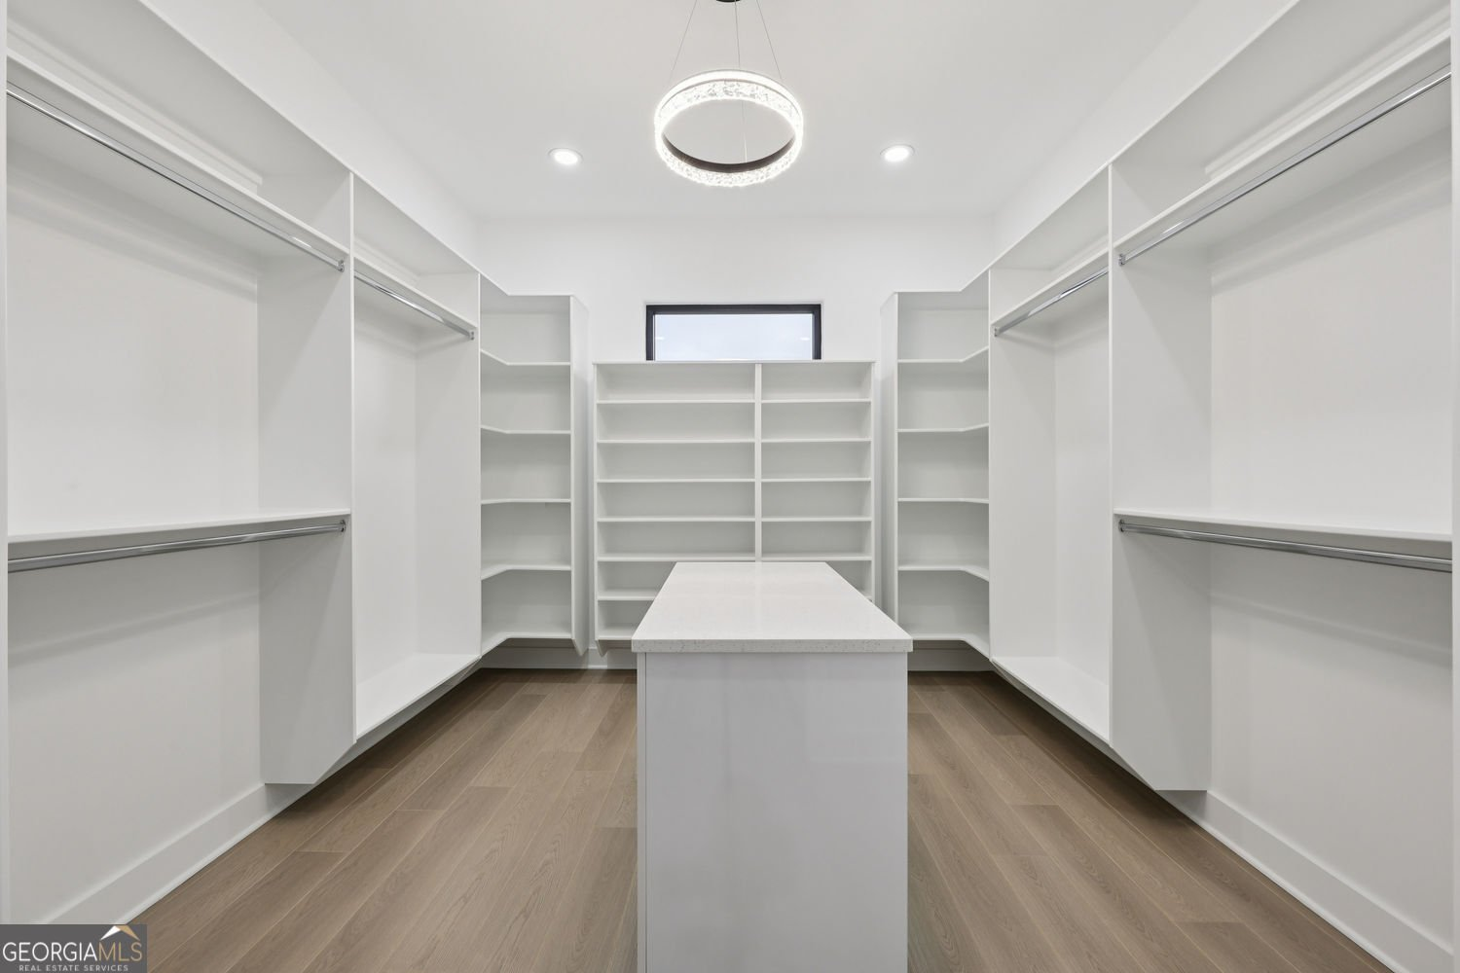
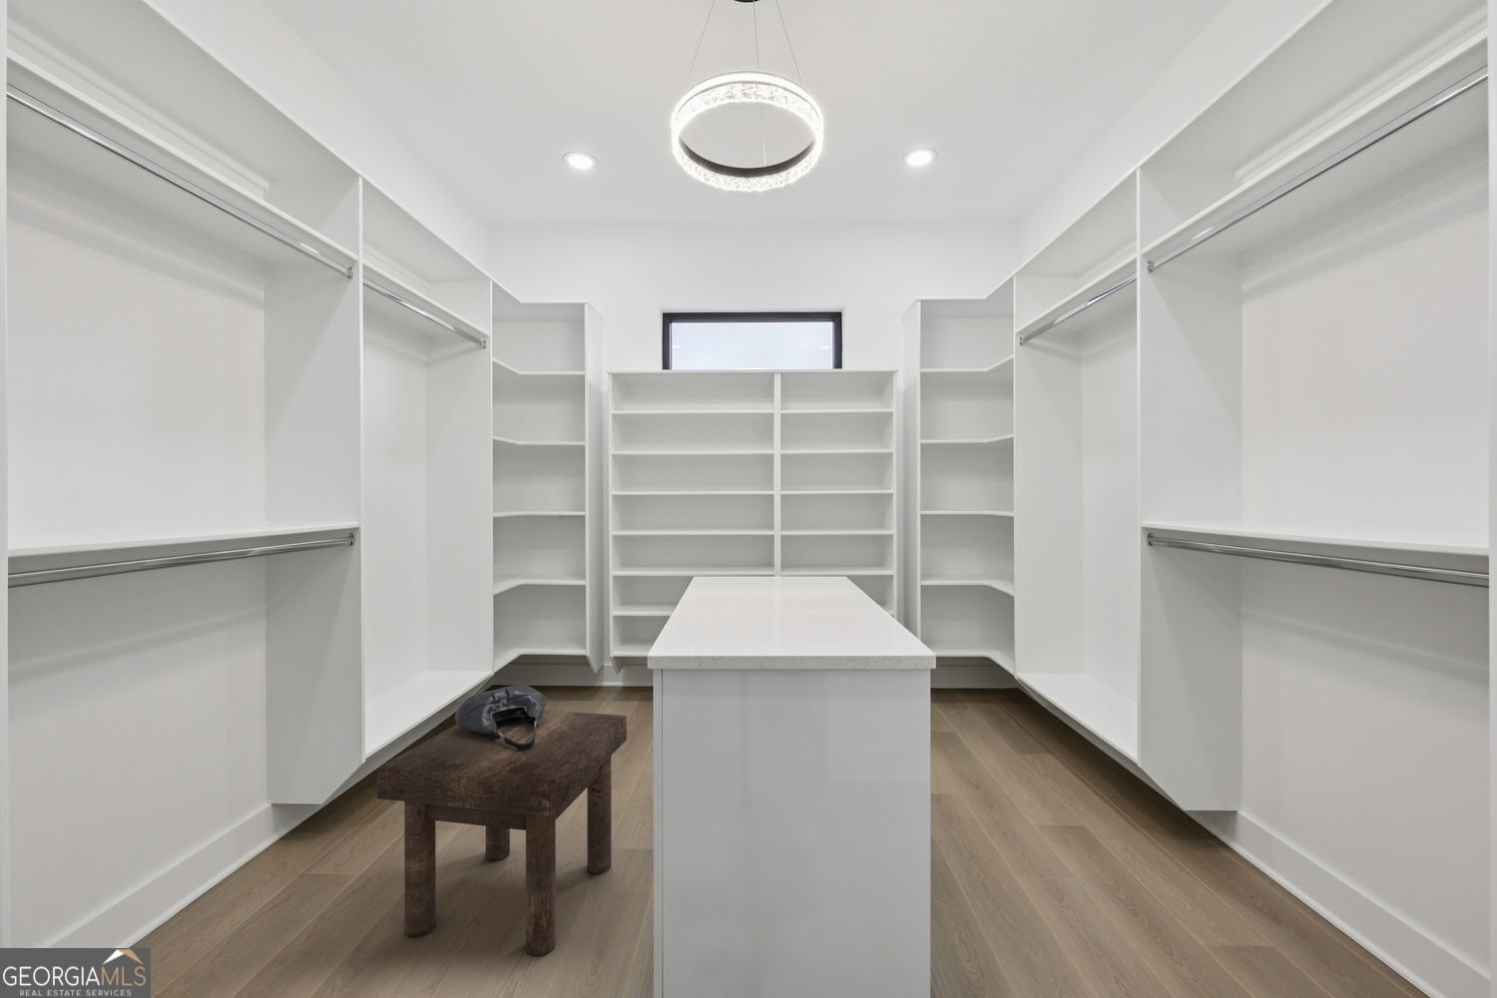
+ handbag (509, 714)
+ stool (515, 816)
